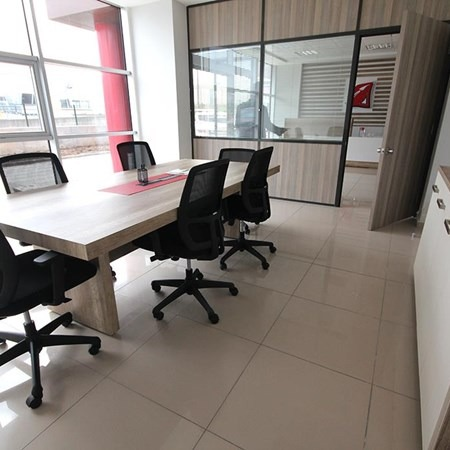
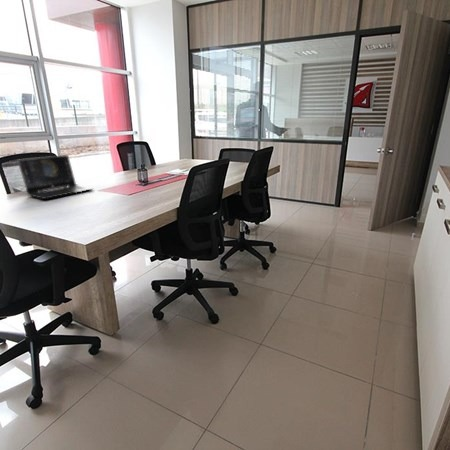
+ laptop (57, 175)
